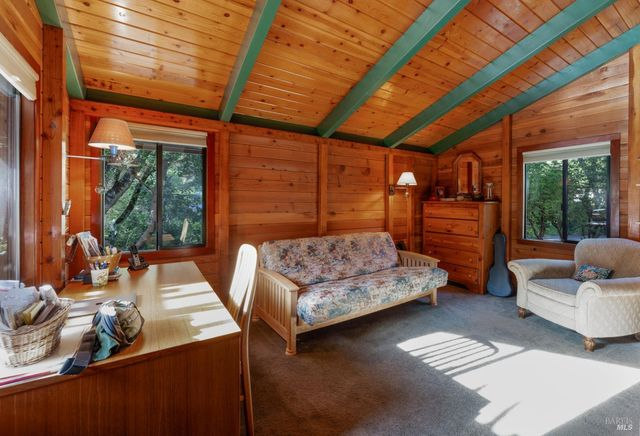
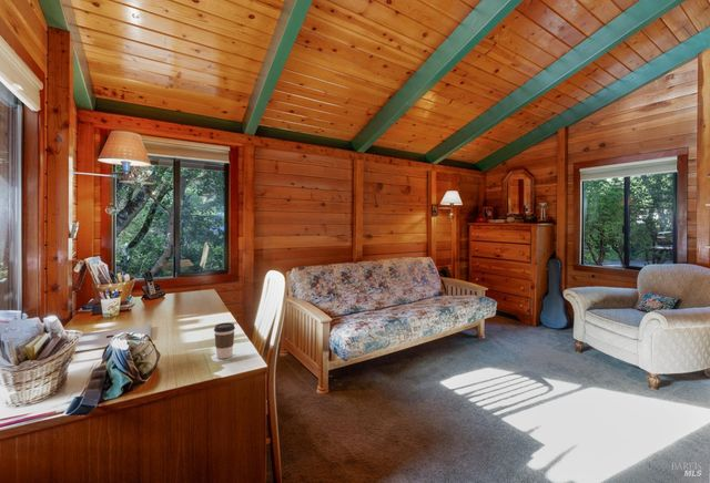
+ coffee cup (224, 340)
